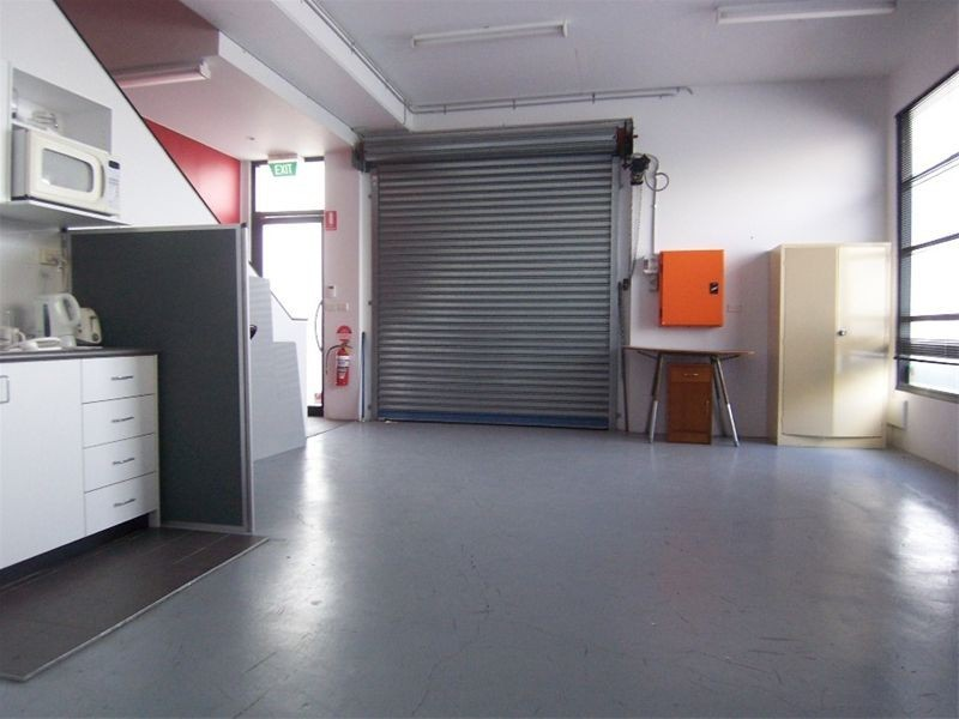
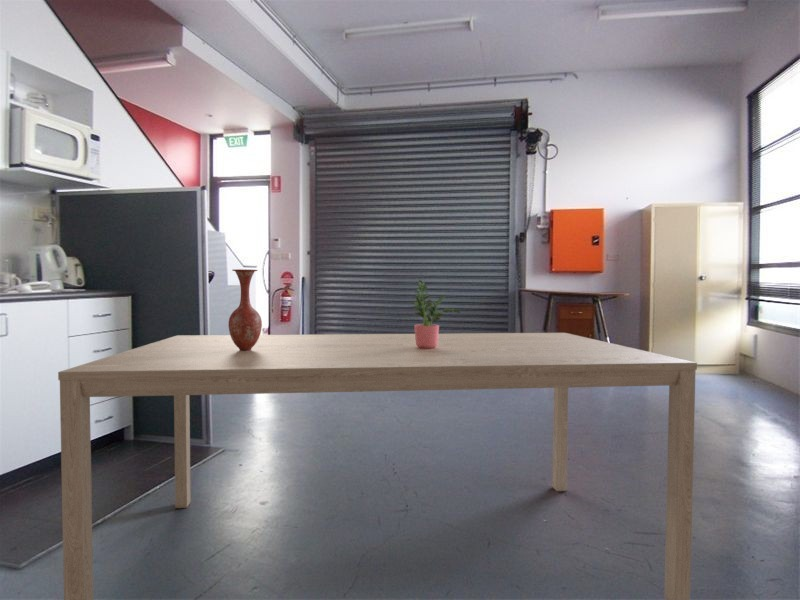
+ potted plant (437, 313)
+ vase (245, 309)
+ dining table (386, 390)
